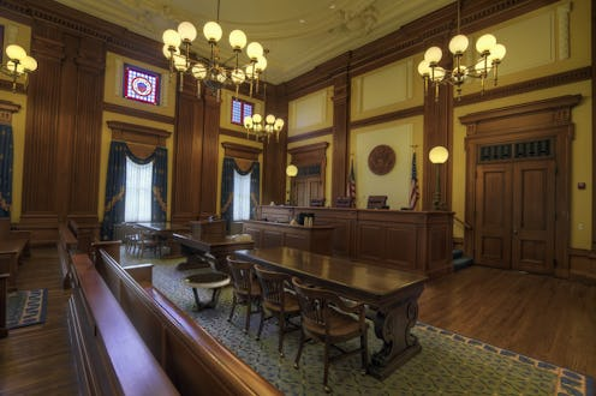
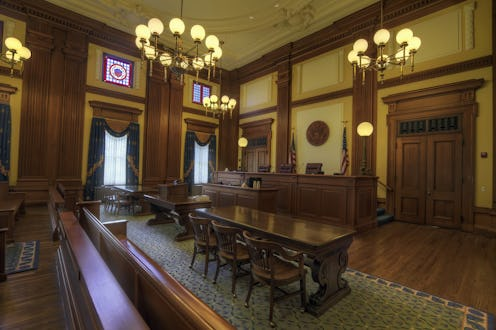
- side table (205, 287)
